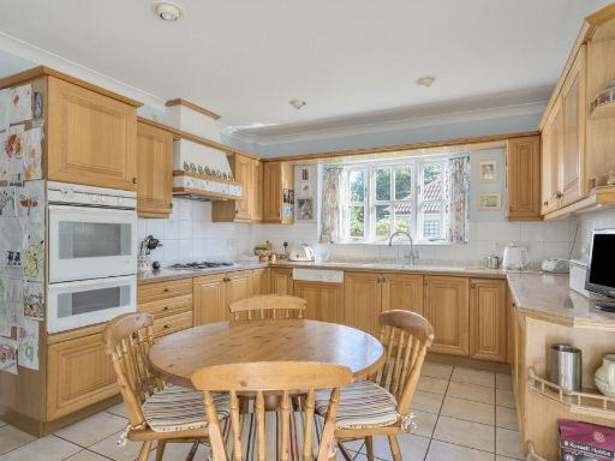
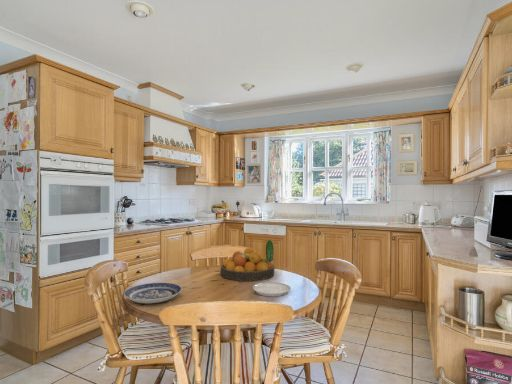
+ fruit bowl (247, 262)
+ plate (153, 294)
+ plate (270, 262)
